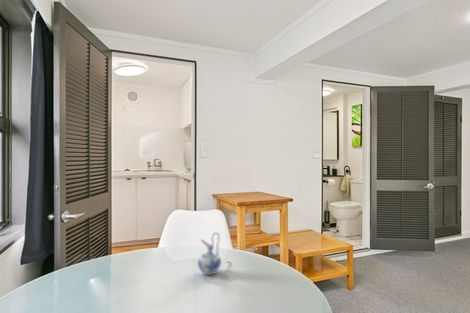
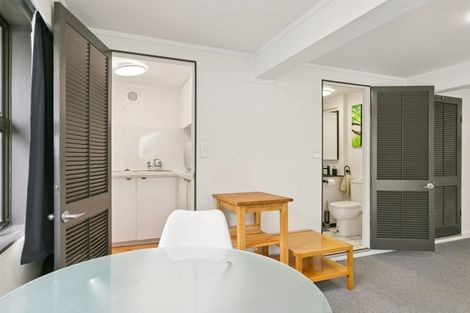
- ceramic pitcher (209, 252)
